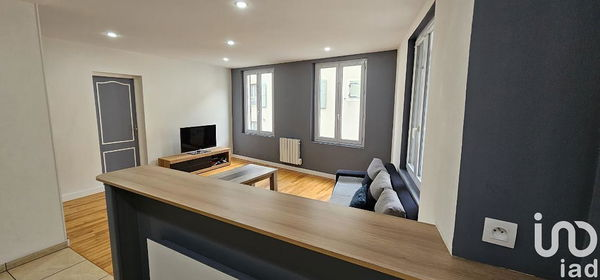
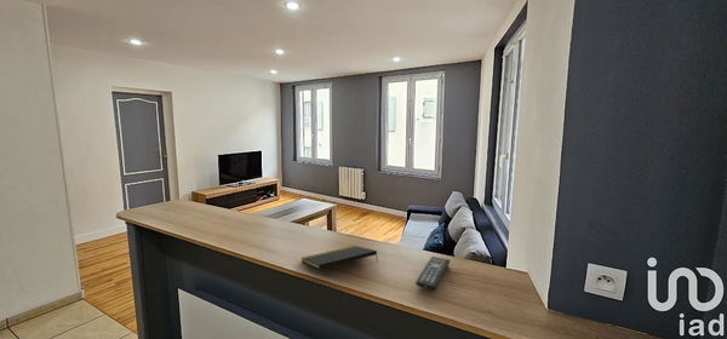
+ remote control (434, 270)
+ notepad (338, 255)
